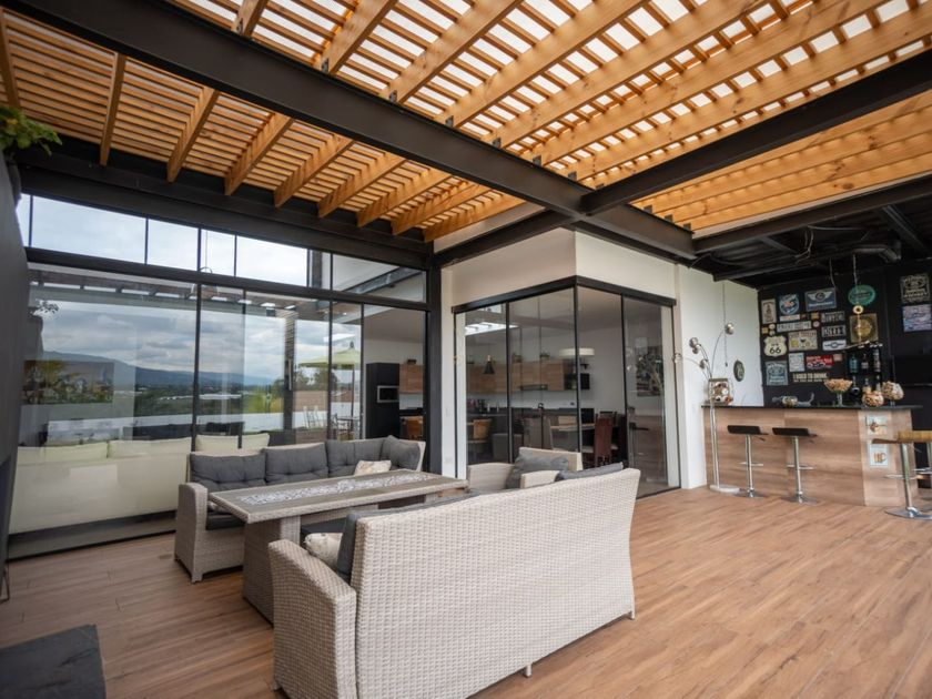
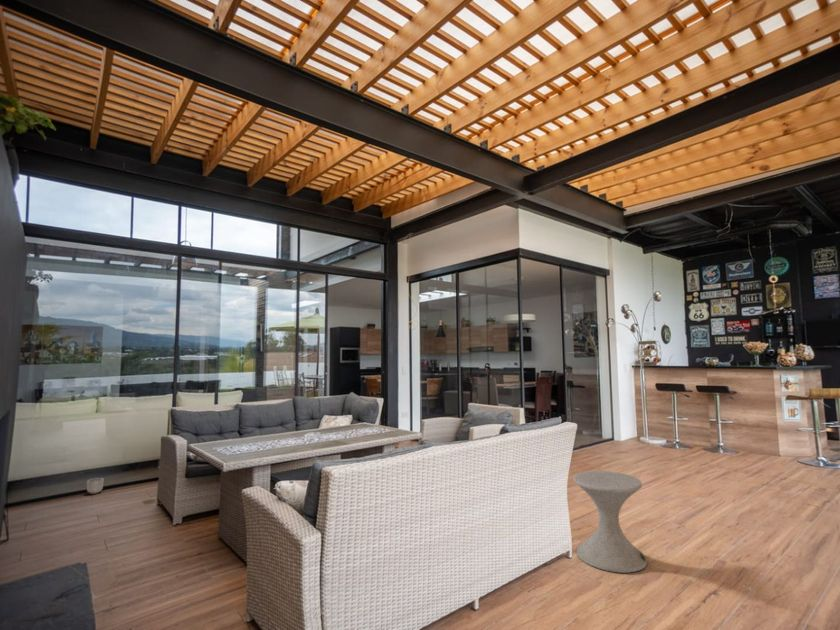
+ planter (95, 486)
+ side table (608, 517)
